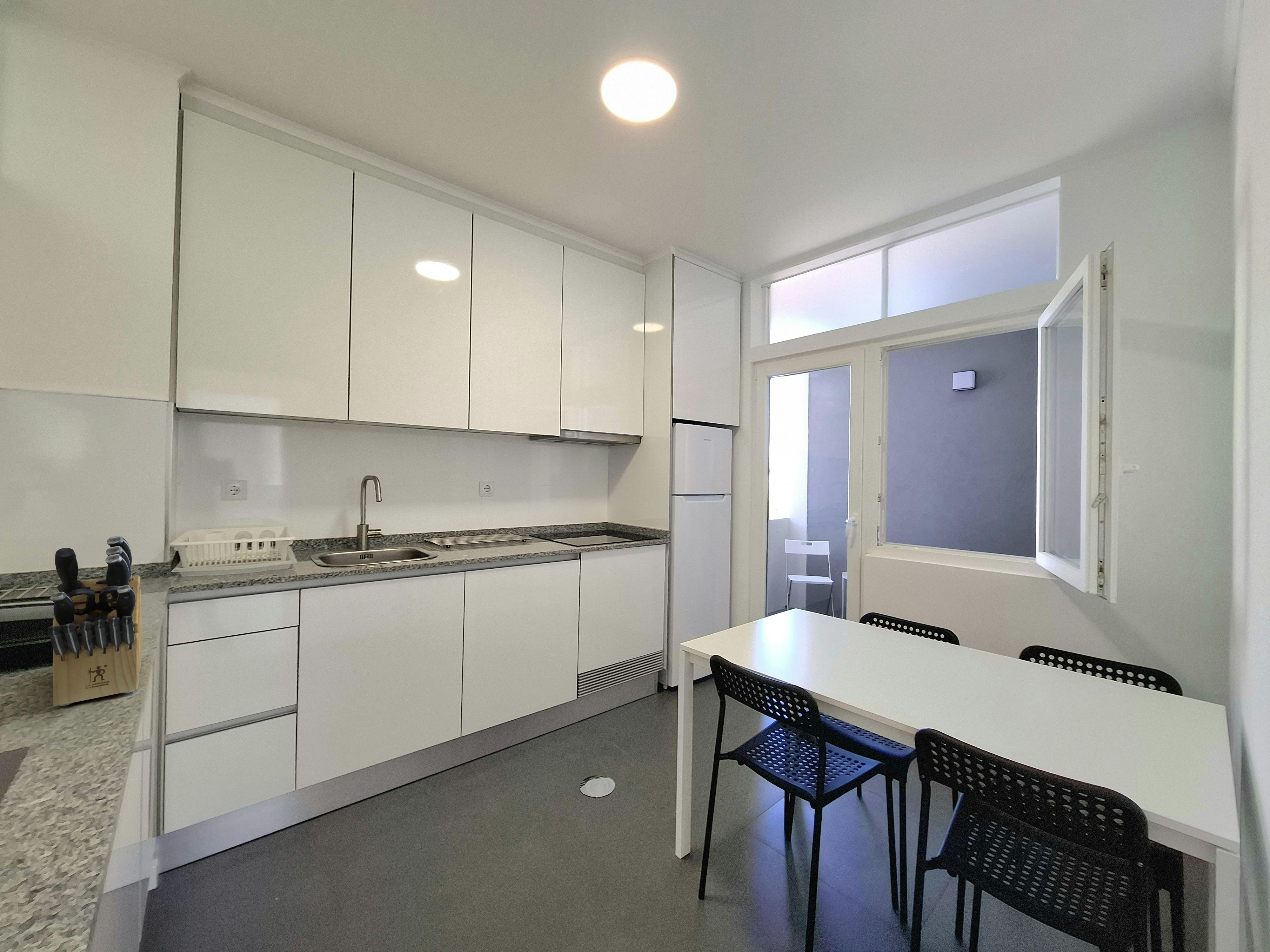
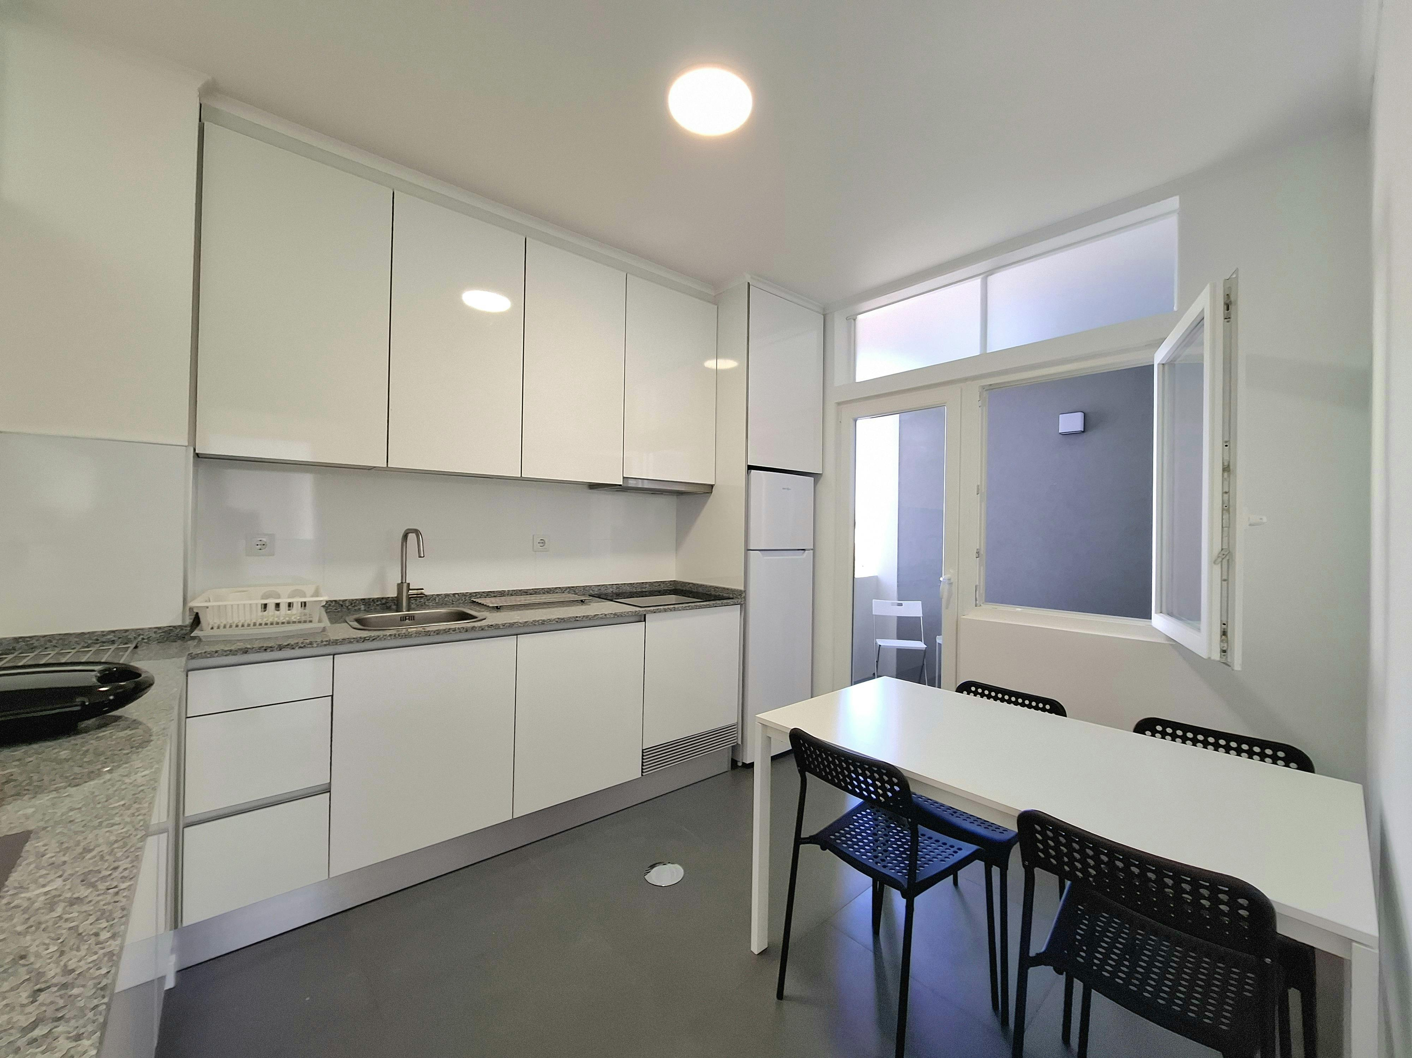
- knife block (102, 609)
